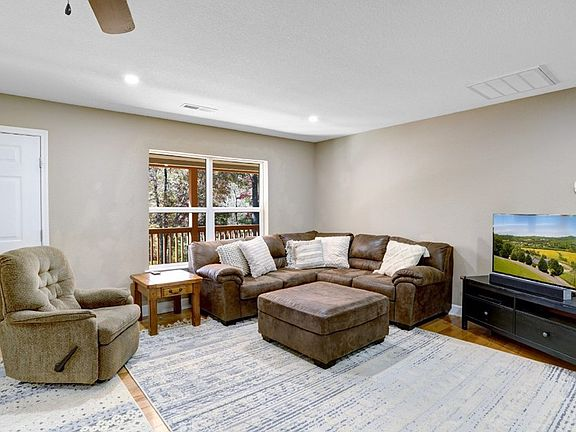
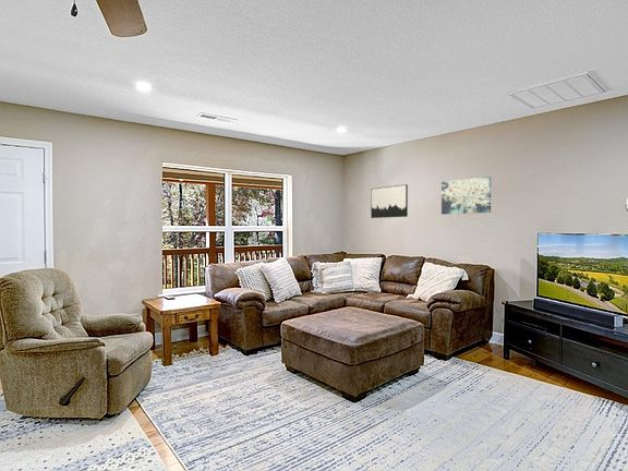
+ wall art (388, 202)
+ wall art (464, 196)
